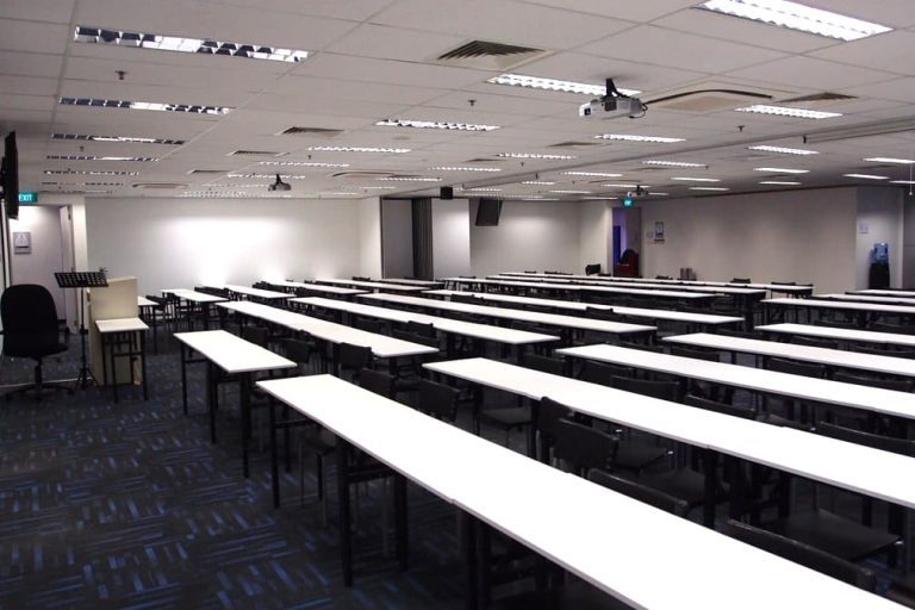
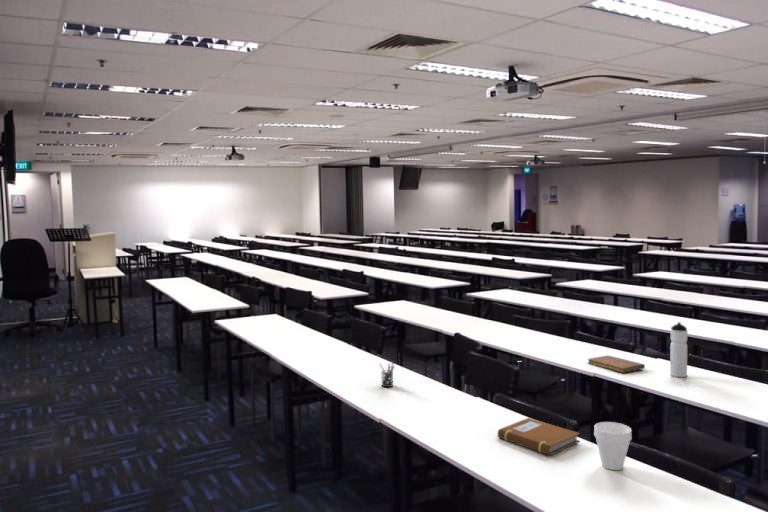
+ cup (612, 446)
+ notebook (615, 363)
+ water bottle (678, 348)
+ notebook (536, 435)
+ pen holder (388, 373)
